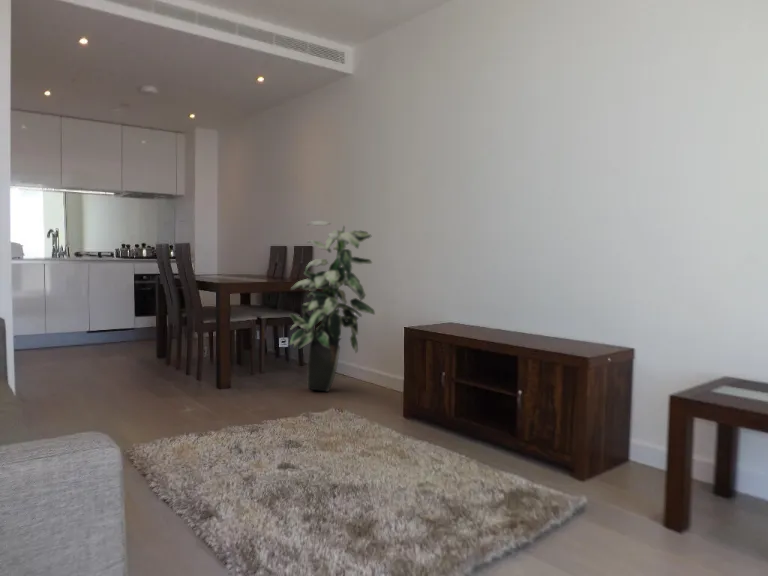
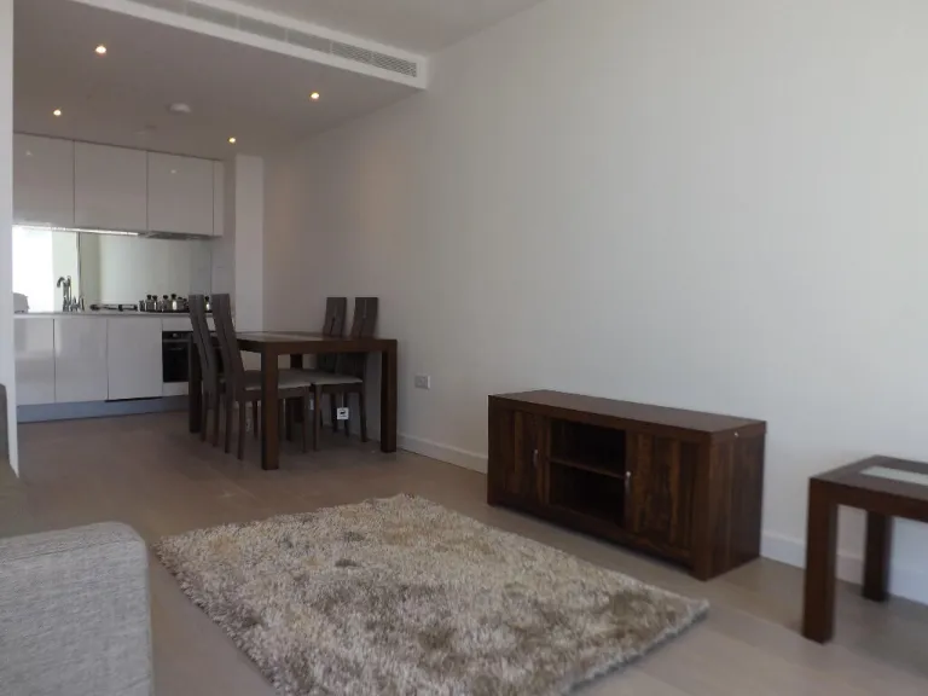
- indoor plant (328, 305)
